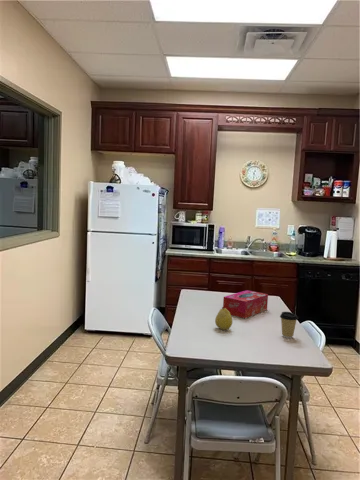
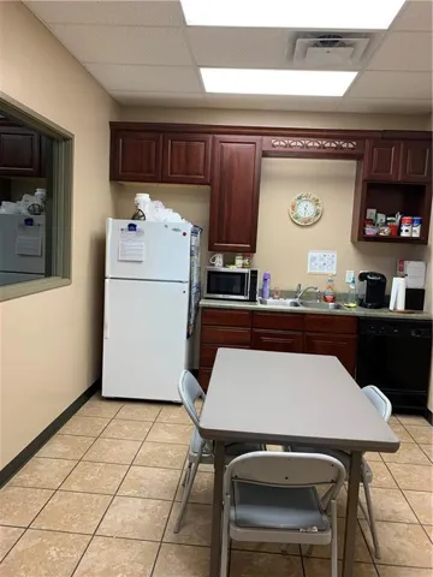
- fruit (224, 317)
- tissue box (246, 303)
- coffee cup (288, 325)
